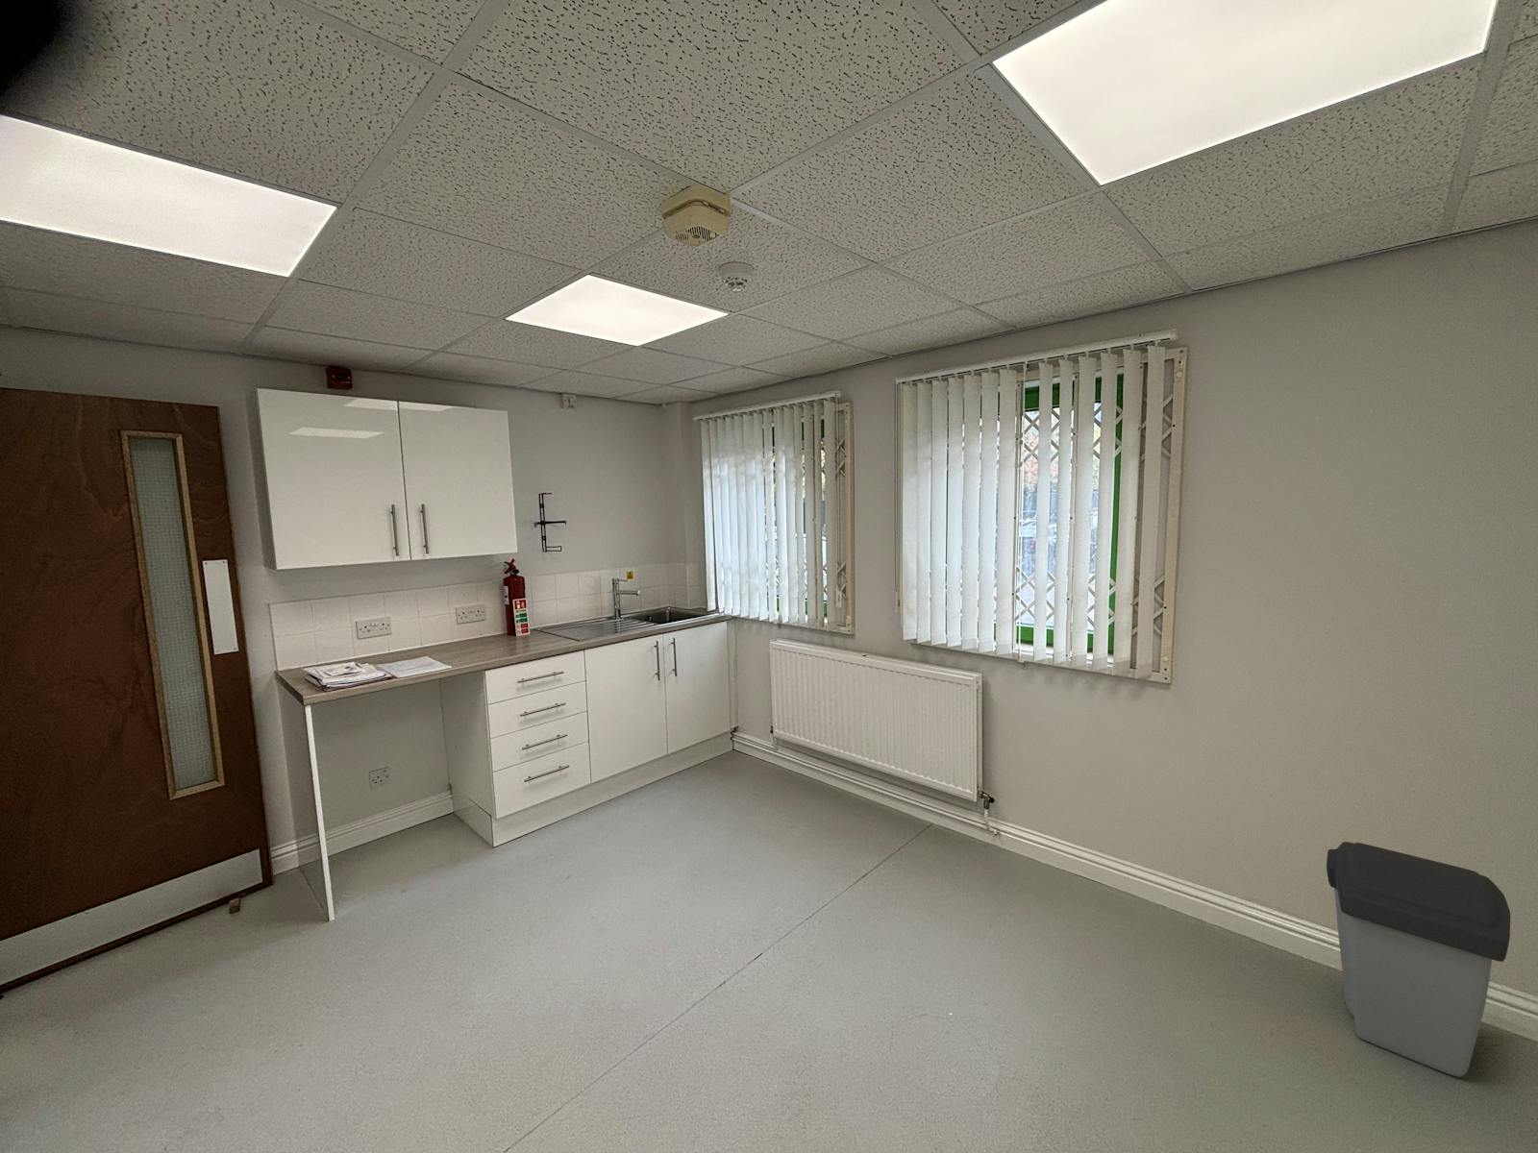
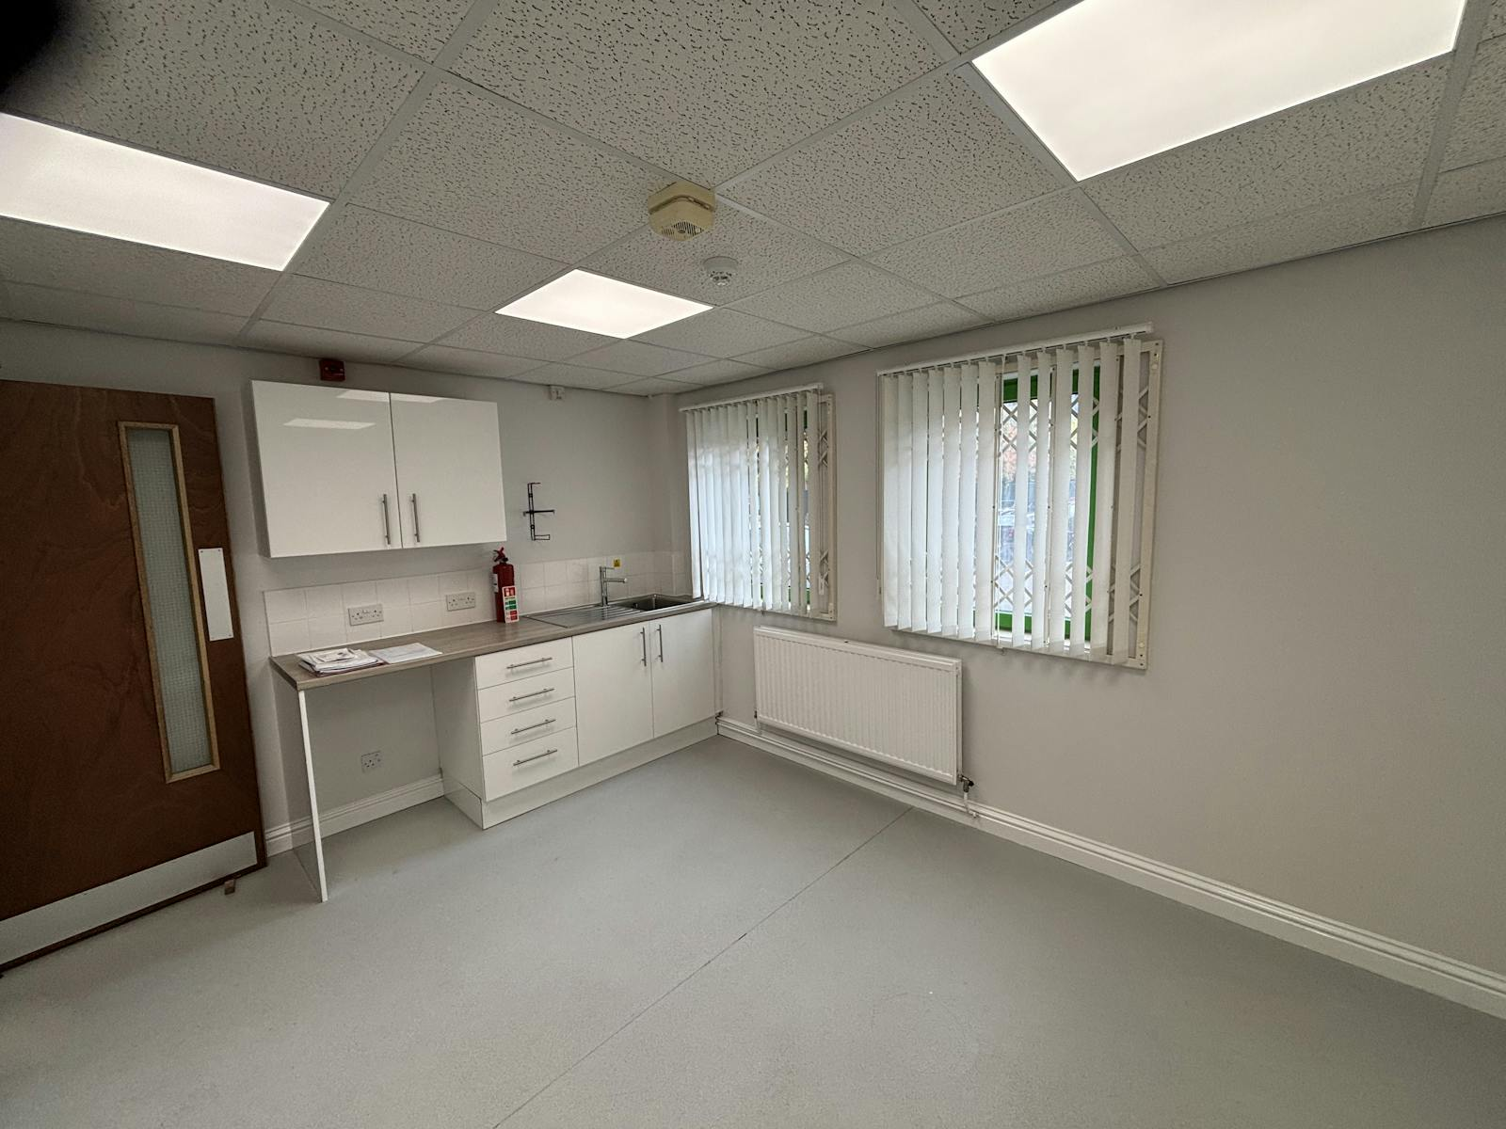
- trash can (1405, 951)
